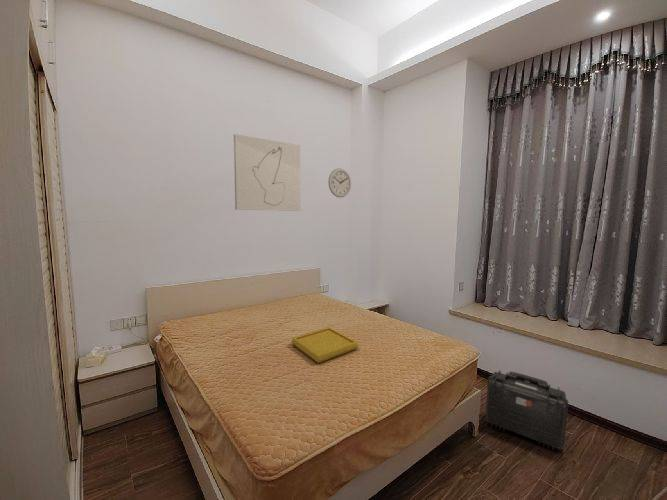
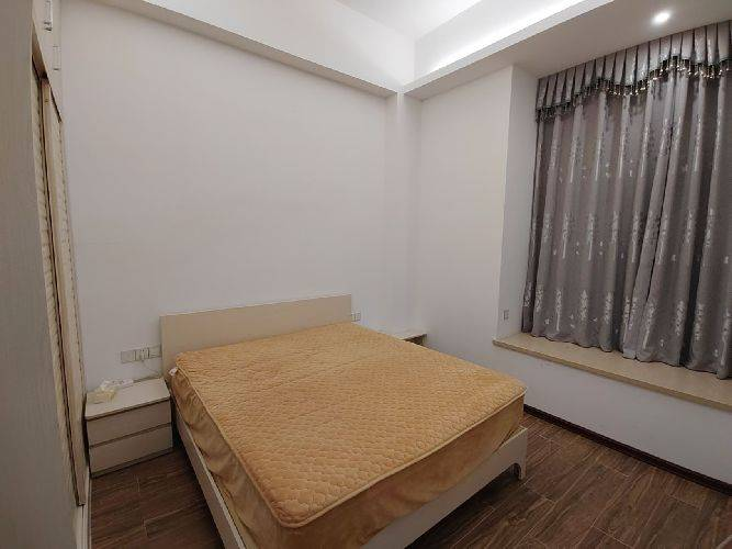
- serving tray (324, 343)
- wall clock (340, 183)
- backpack (524, 405)
- wall art (269, 175)
